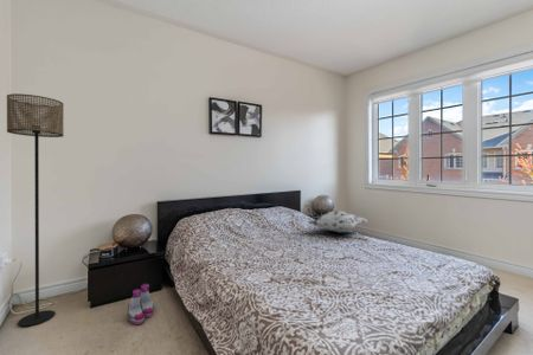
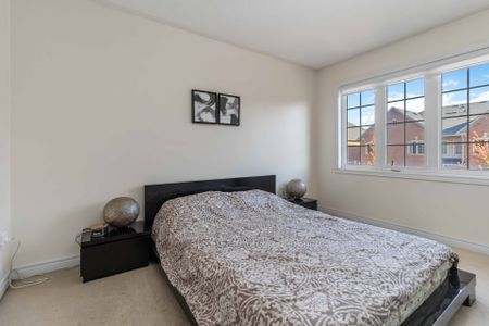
- boots (141, 301)
- floor lamp (37, 209)
- decorative pillow (338, 221)
